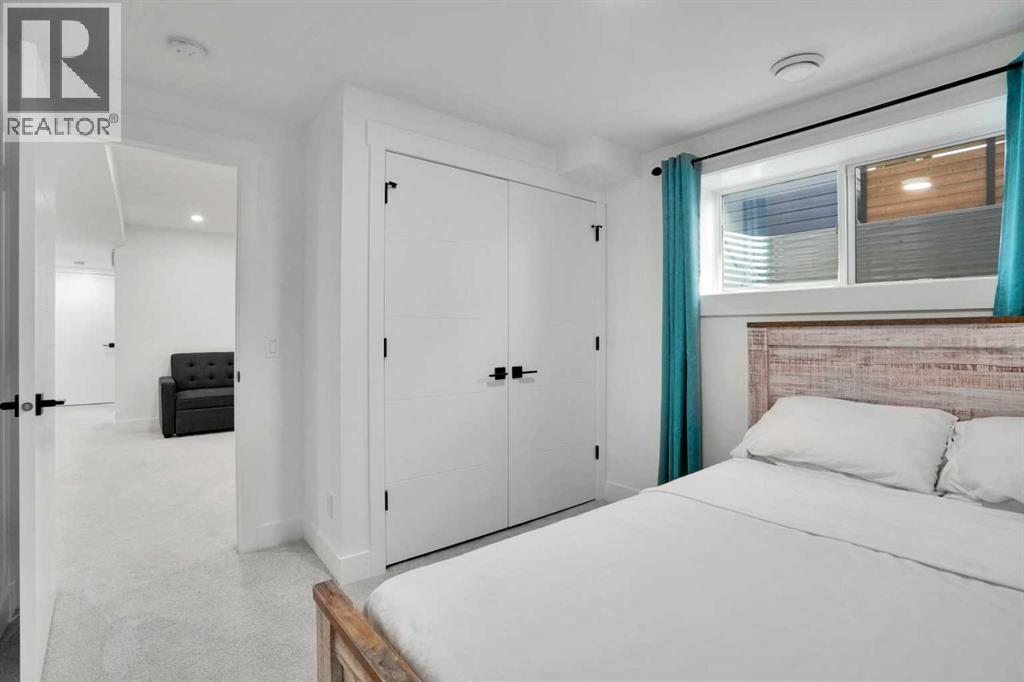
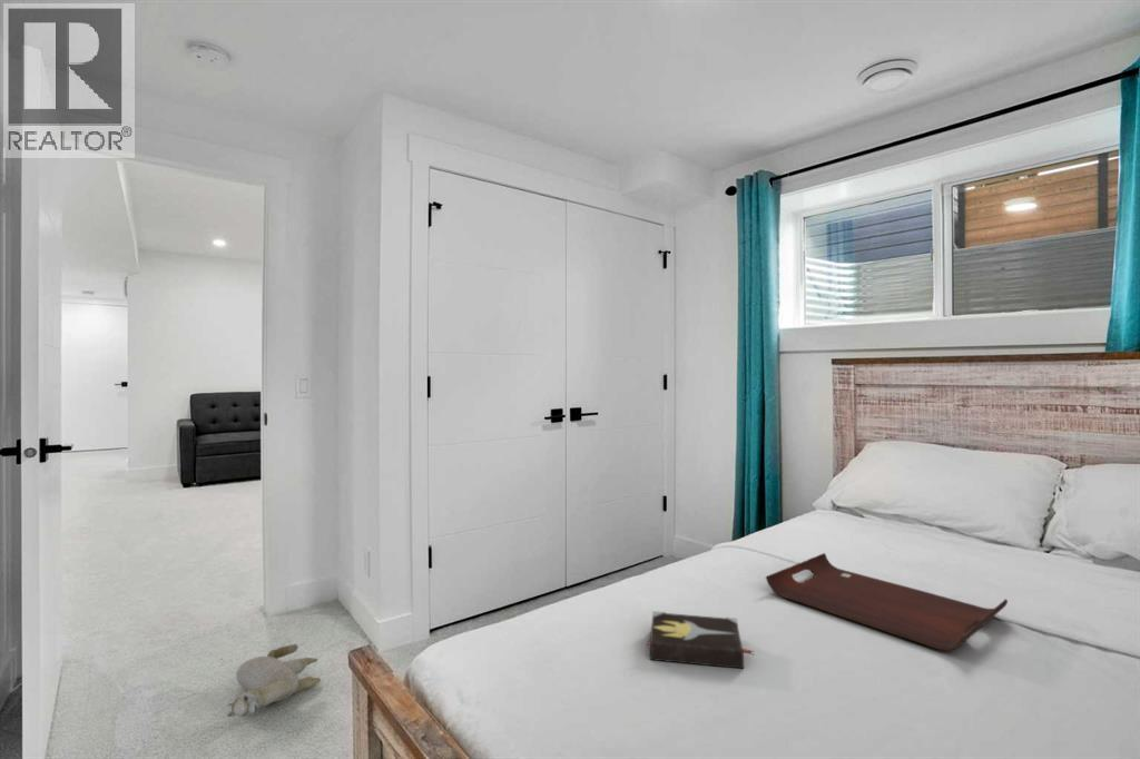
+ hardback book (695, 637)
+ plush toy (267, 682)
+ serving tray (879, 595)
